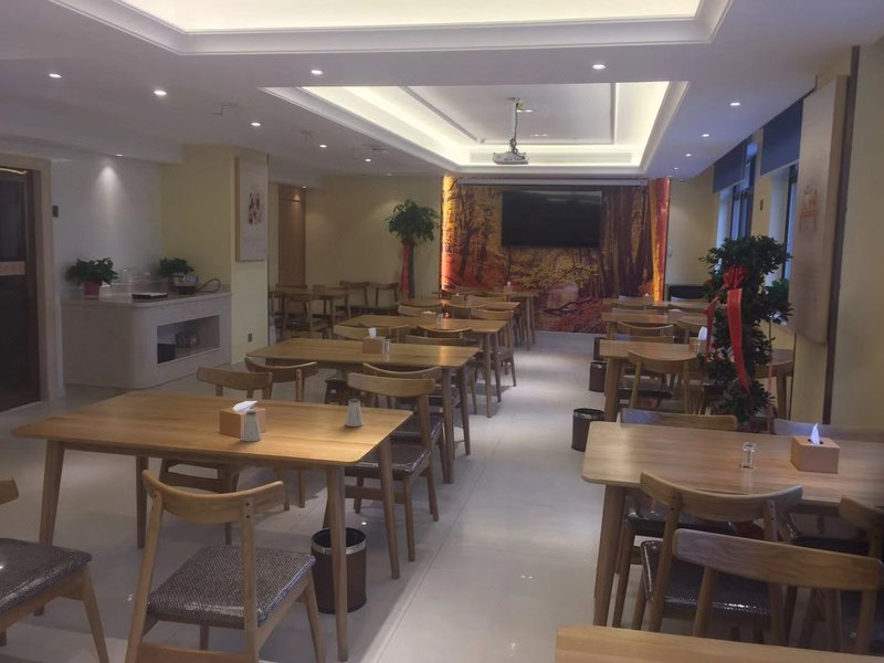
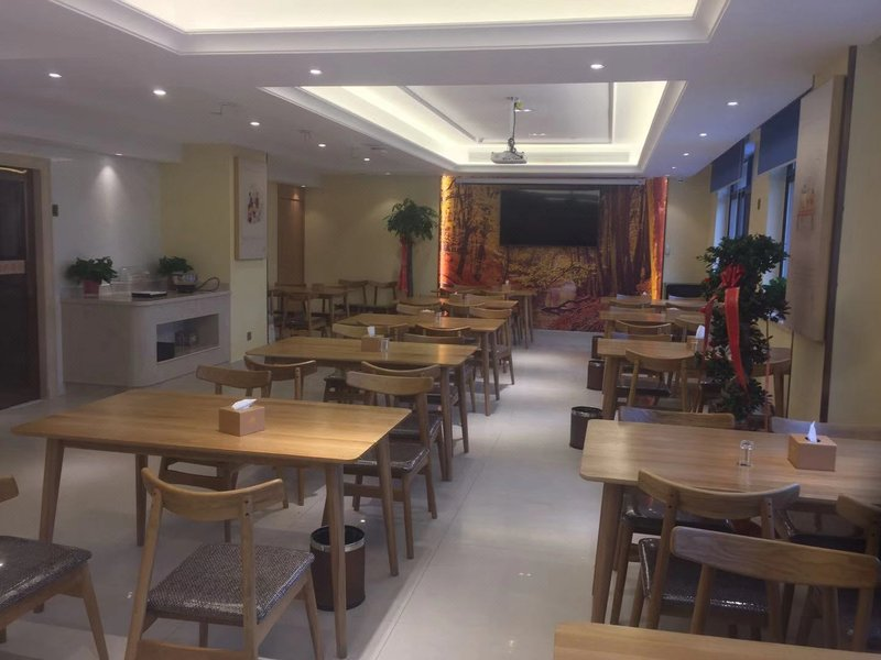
- saltshaker (354, 411)
- saltshaker (251, 425)
